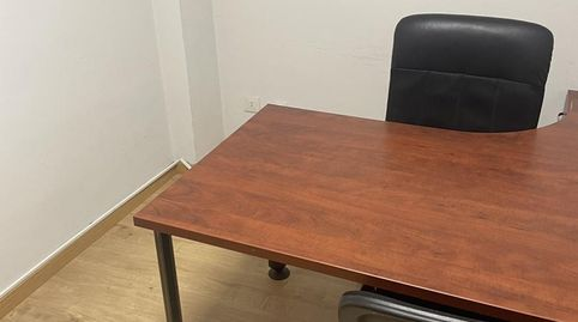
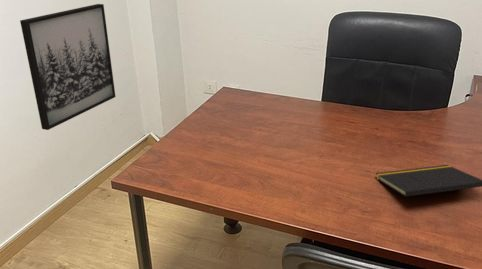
+ wall art (74, 63)
+ notepad (427, 179)
